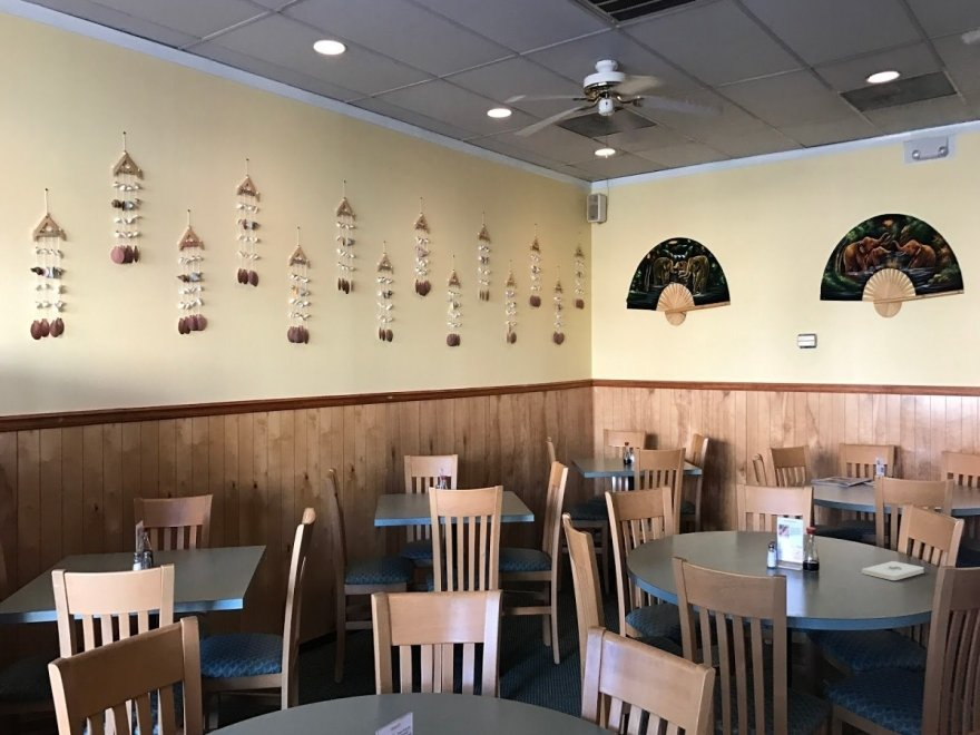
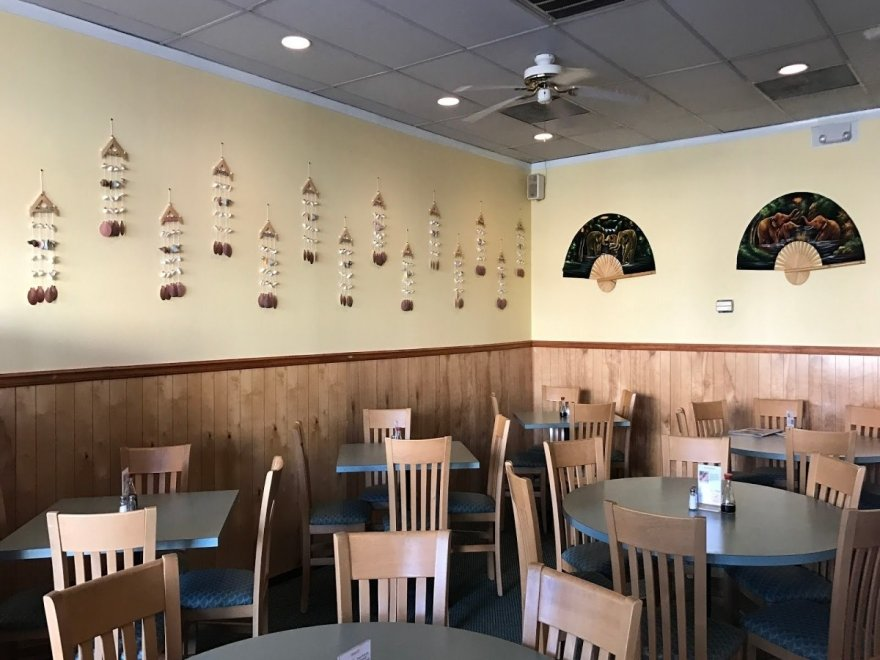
- notepad (893, 570)
